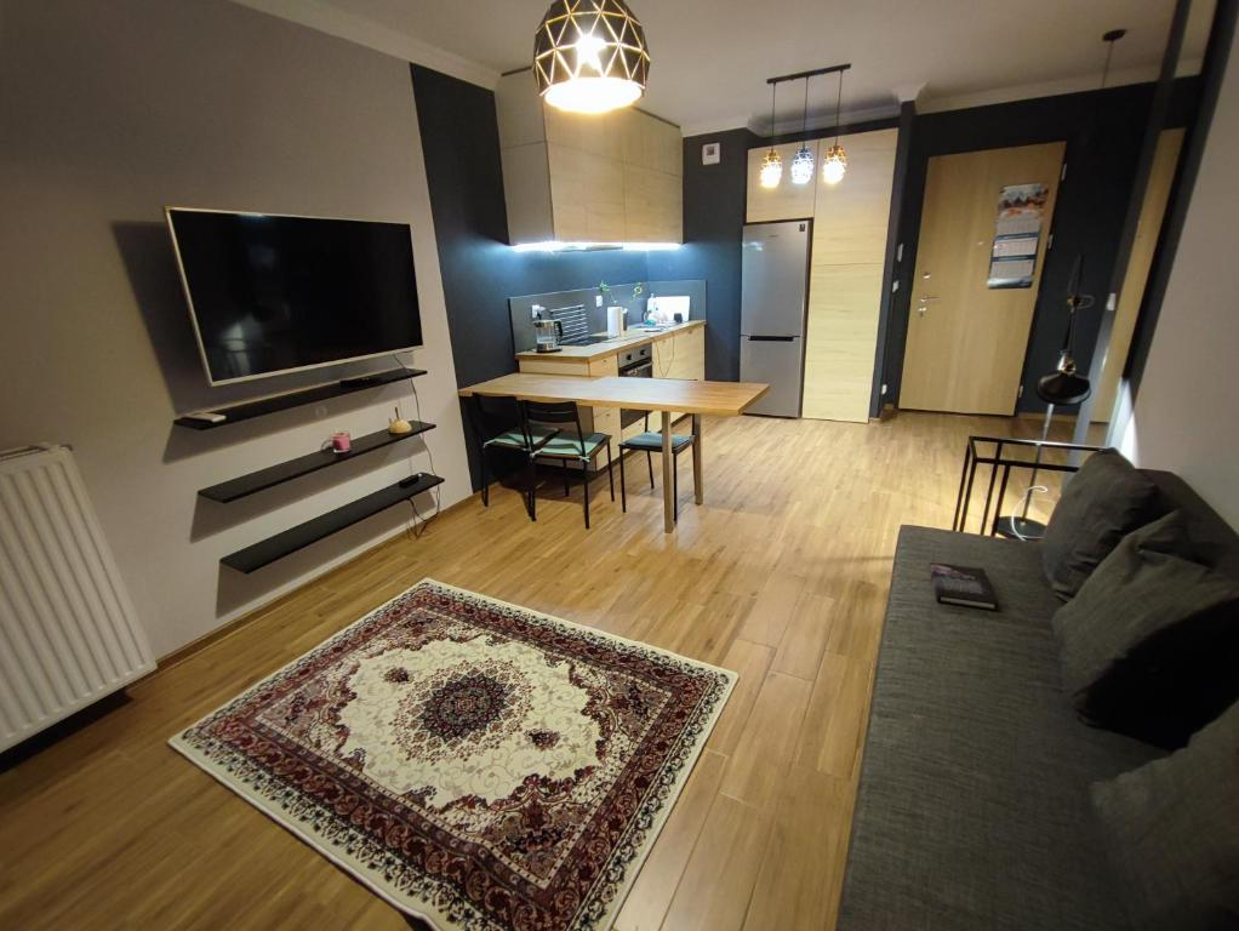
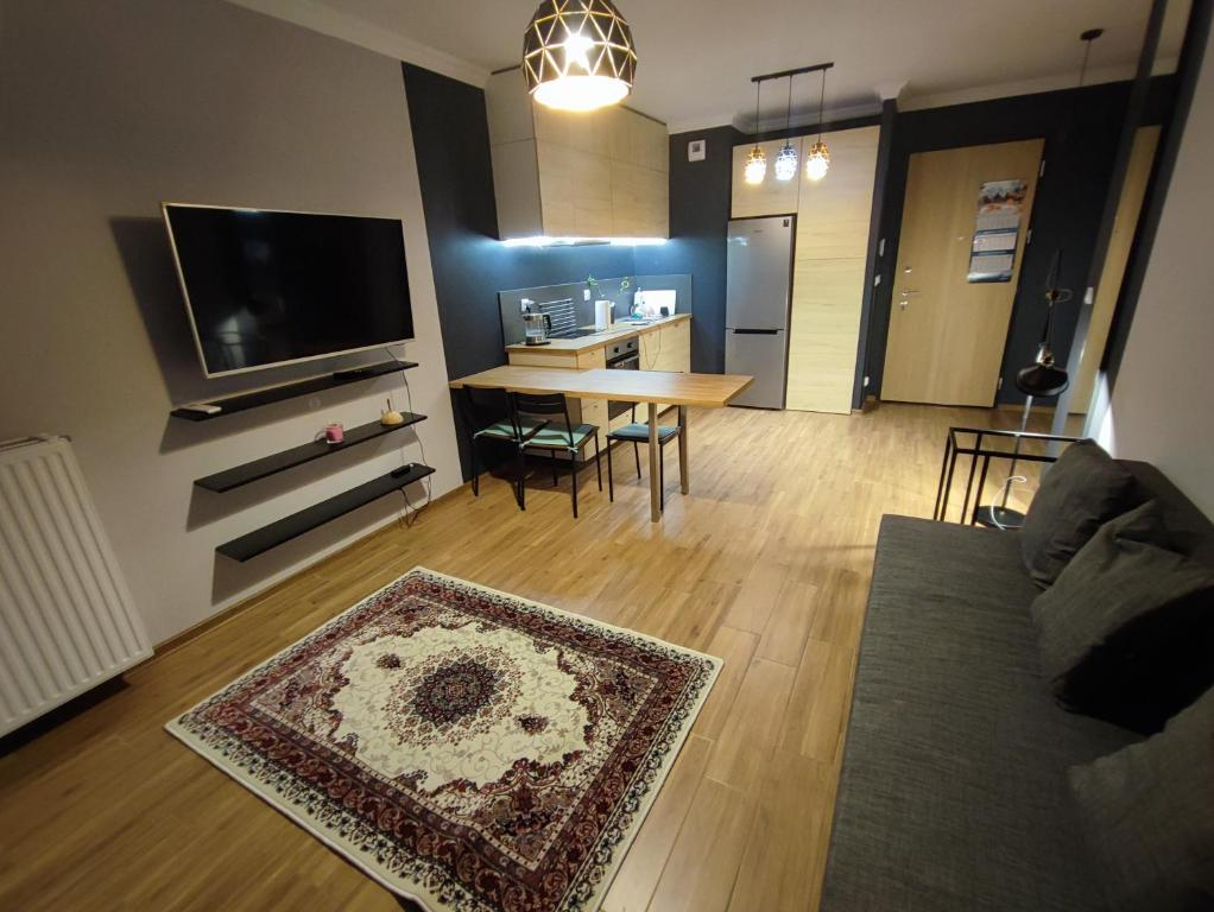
- book (960, 584)
